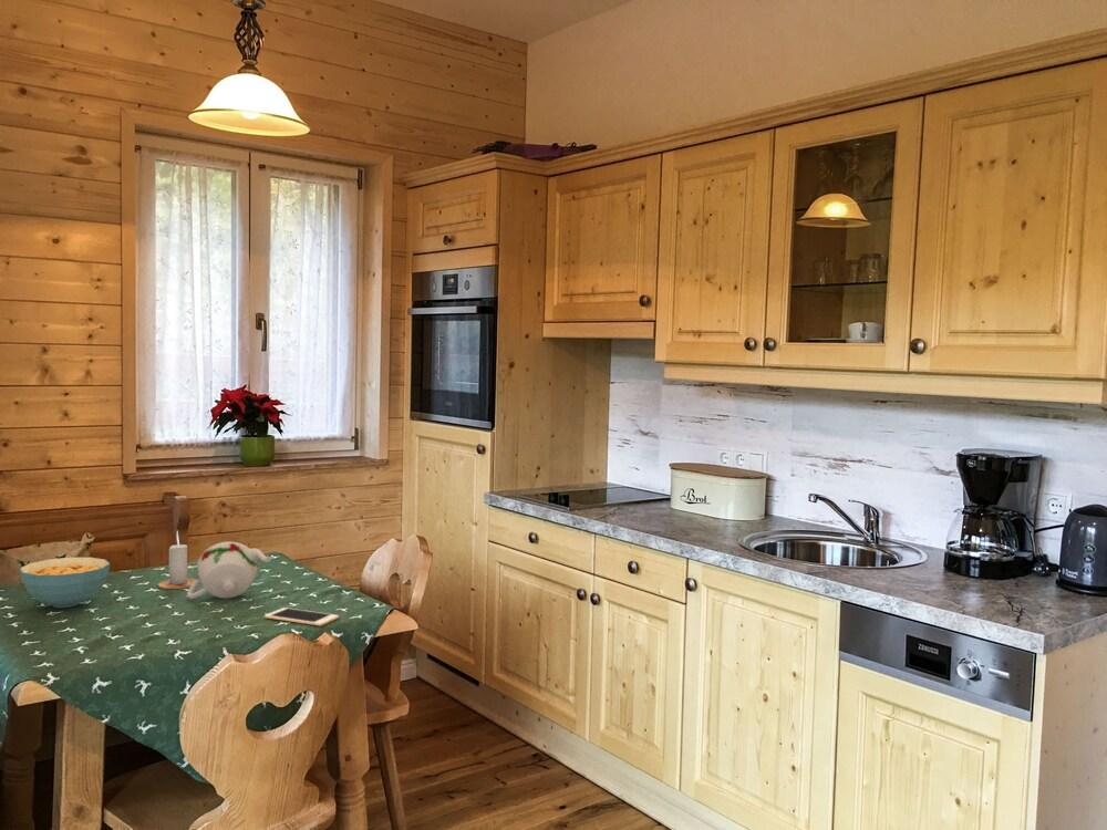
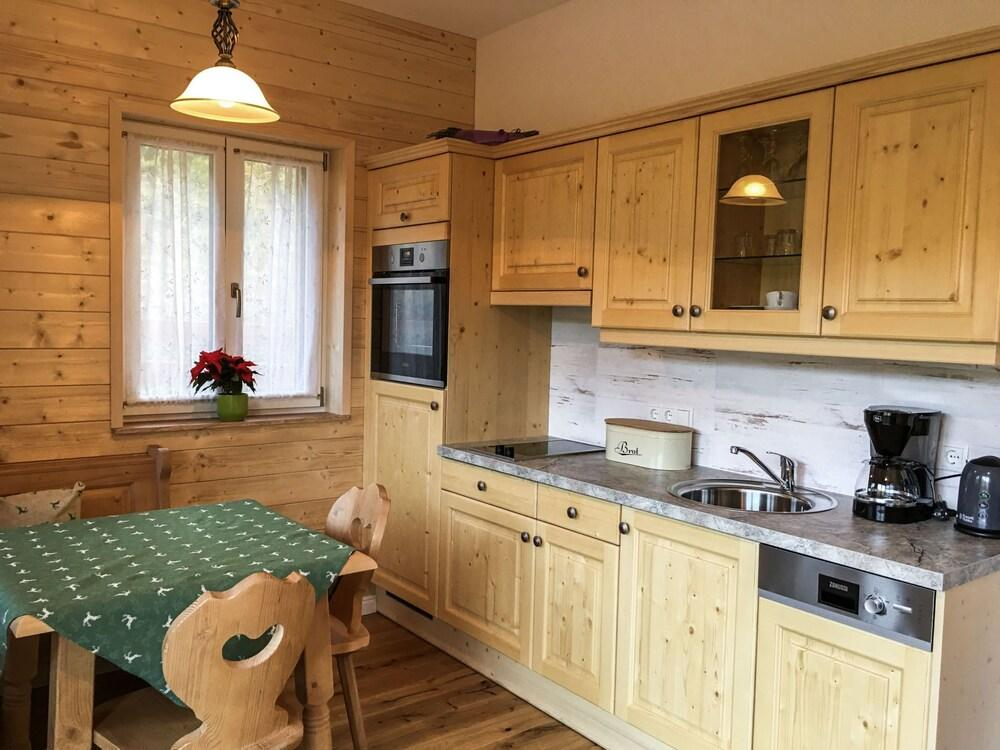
- teapot (229, 569)
- cereal bowl (65, 584)
- cell phone (301, 616)
- candle (178, 557)
